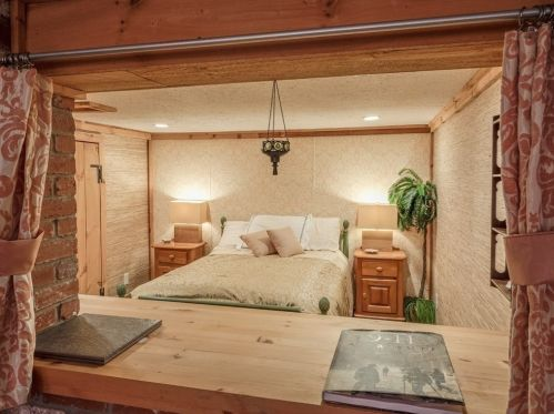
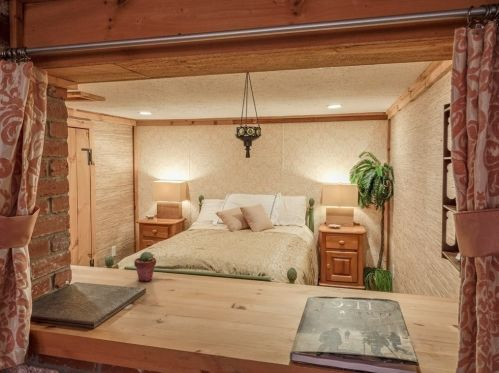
+ potted succulent (145, 265)
